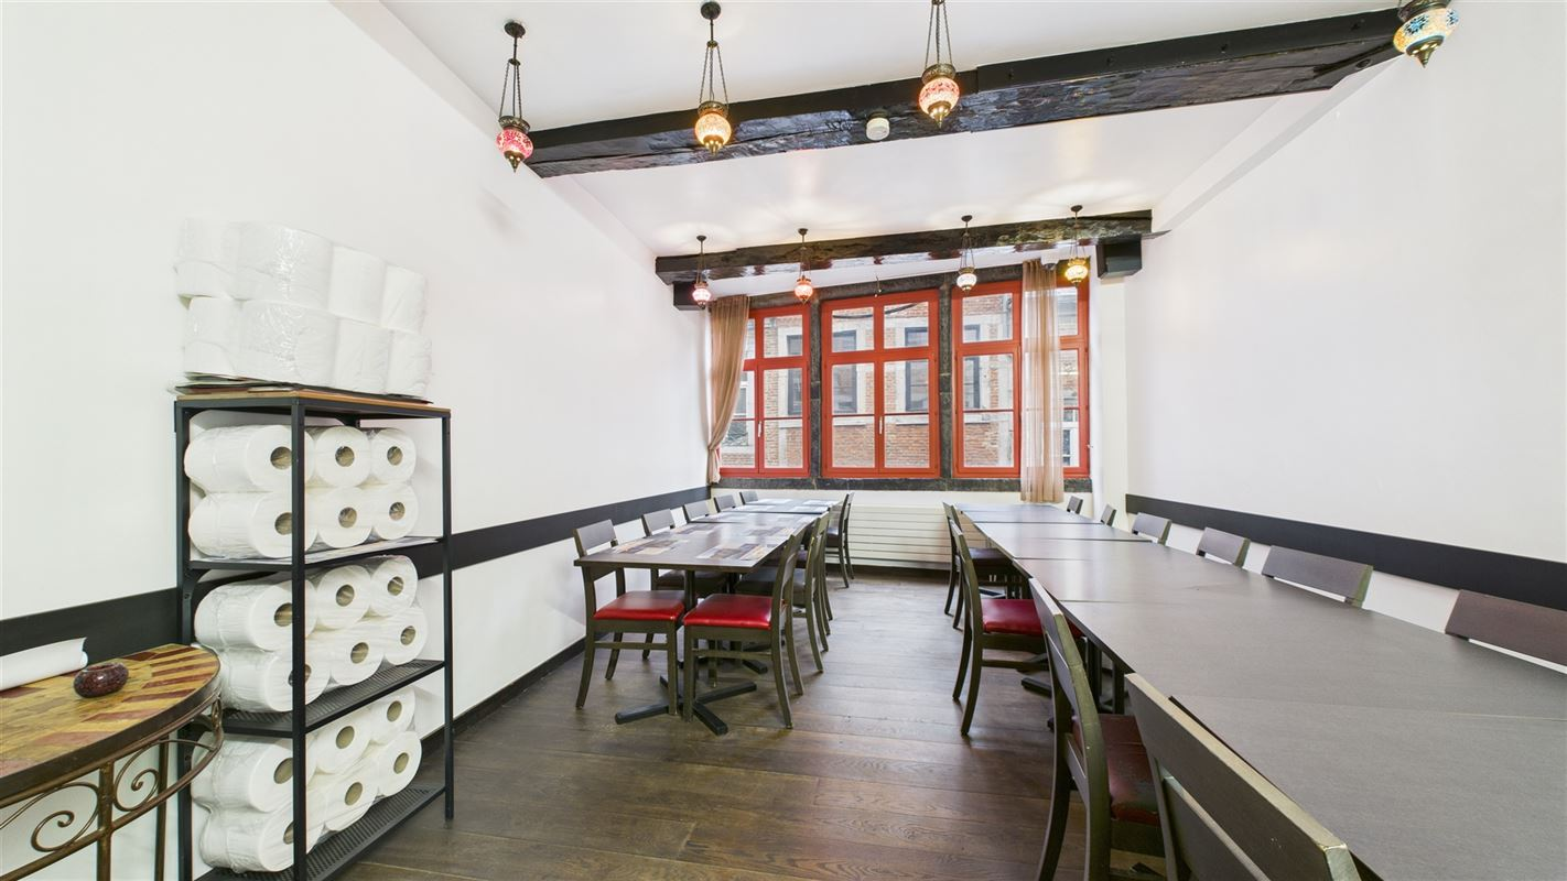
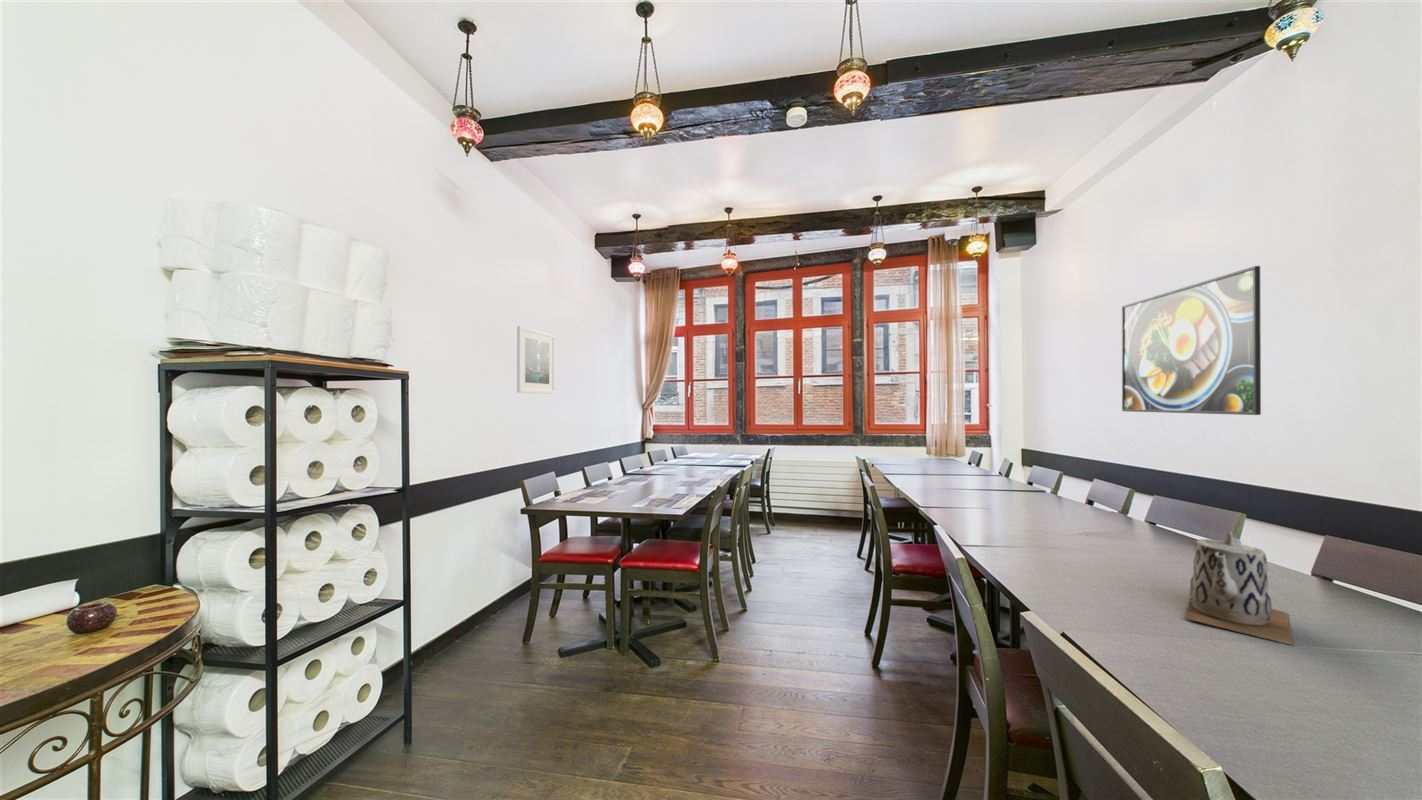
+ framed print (1179, 351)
+ teapot (1236, 573)
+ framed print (537, 362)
